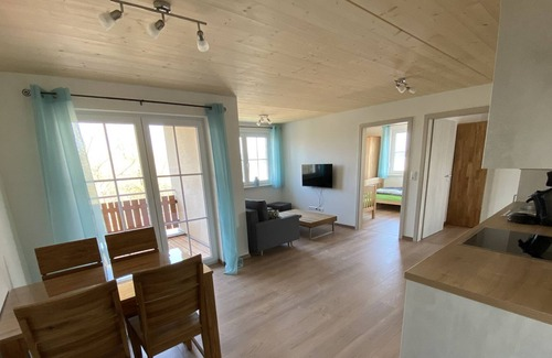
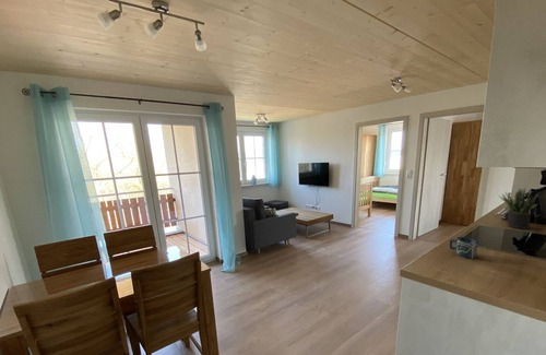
+ cup (462, 246)
+ potted plant (515, 206)
